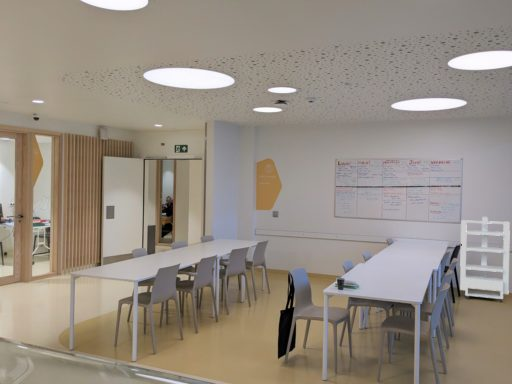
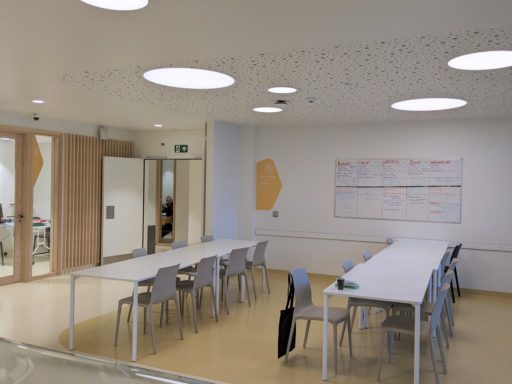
- storage cabinet (484, 257)
